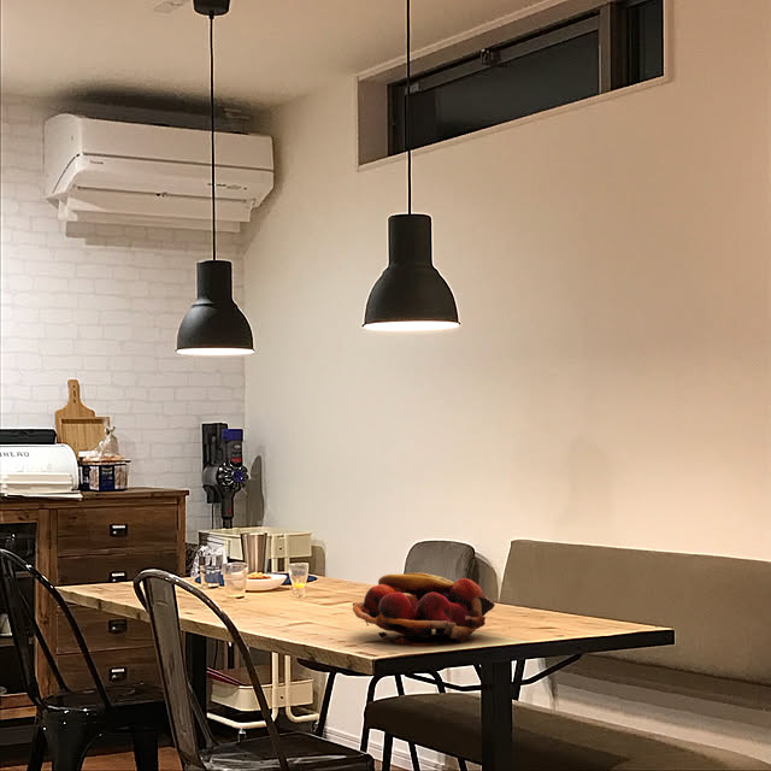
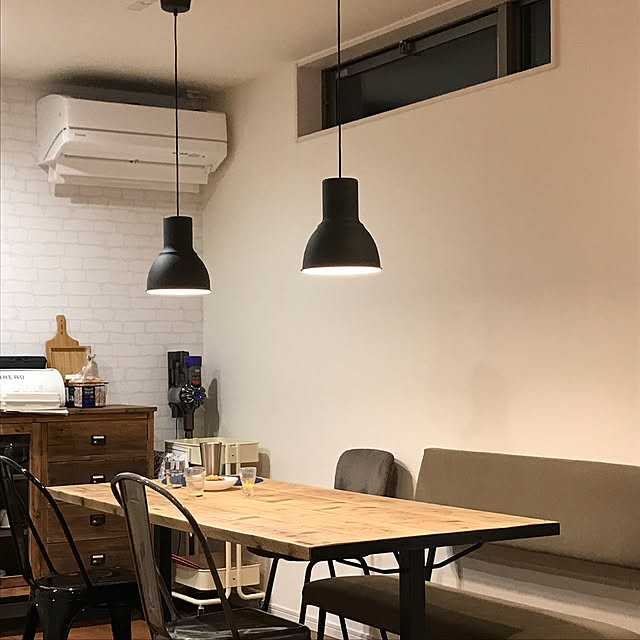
- fruit basket (422, 605)
